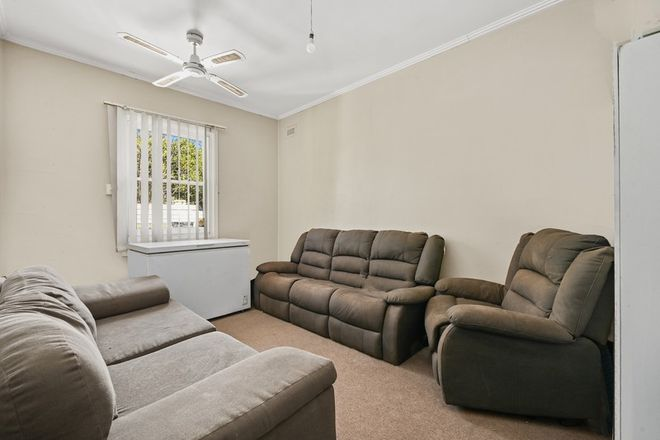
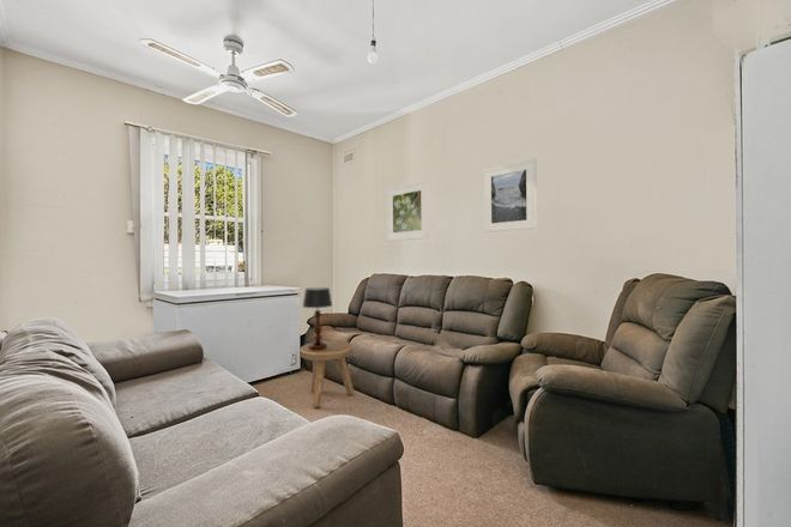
+ table lamp (318, 317)
+ stool (324, 371)
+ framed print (406, 212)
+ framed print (508, 196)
